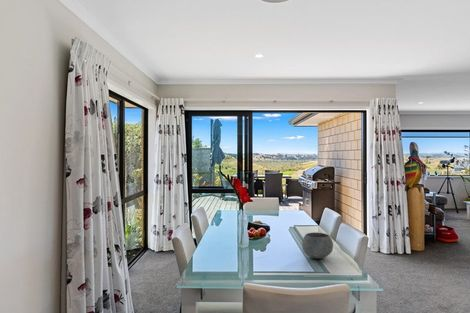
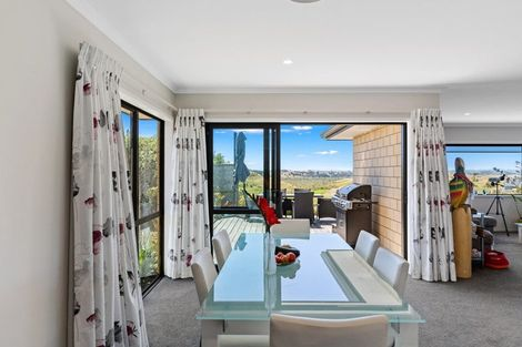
- bowl (317, 246)
